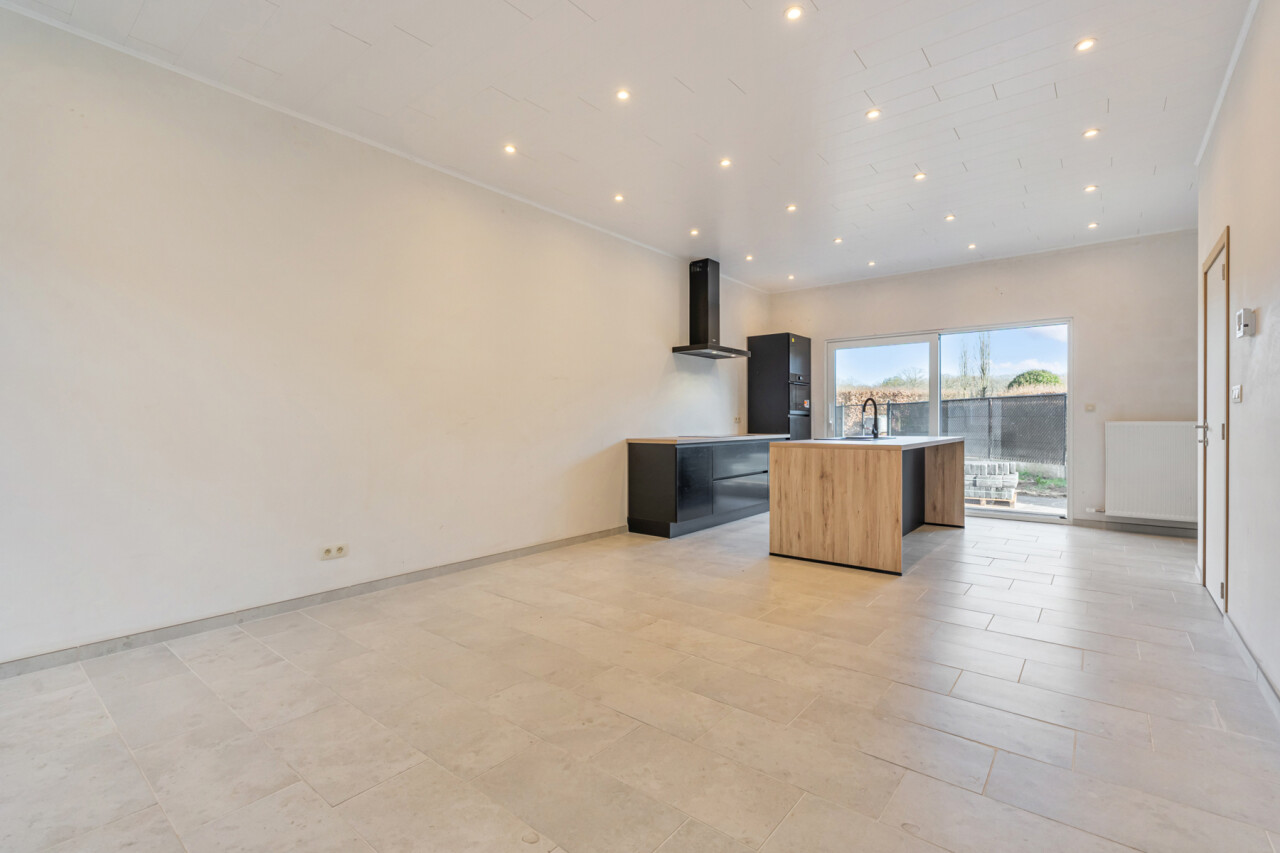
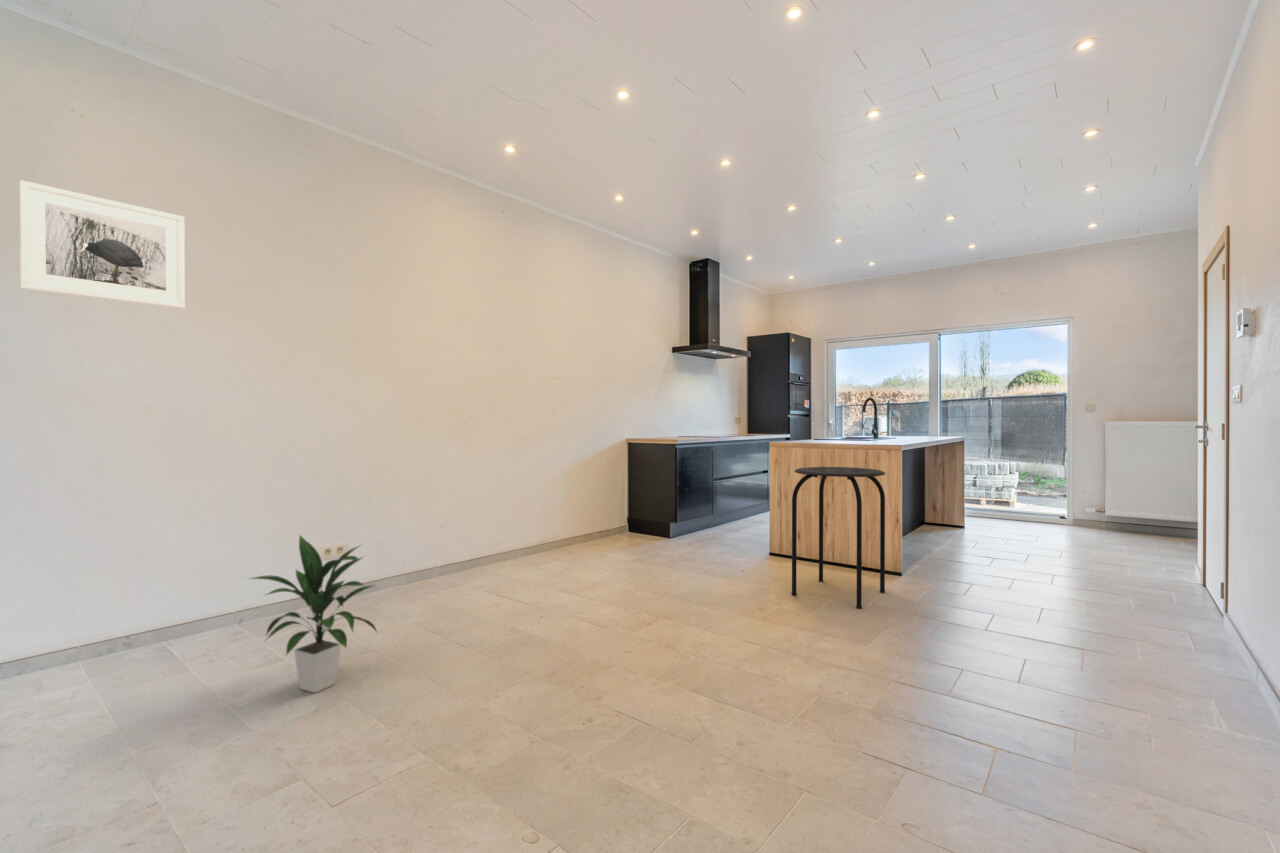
+ indoor plant (323, 611)
+ stool (822, 531)
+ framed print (109, 249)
